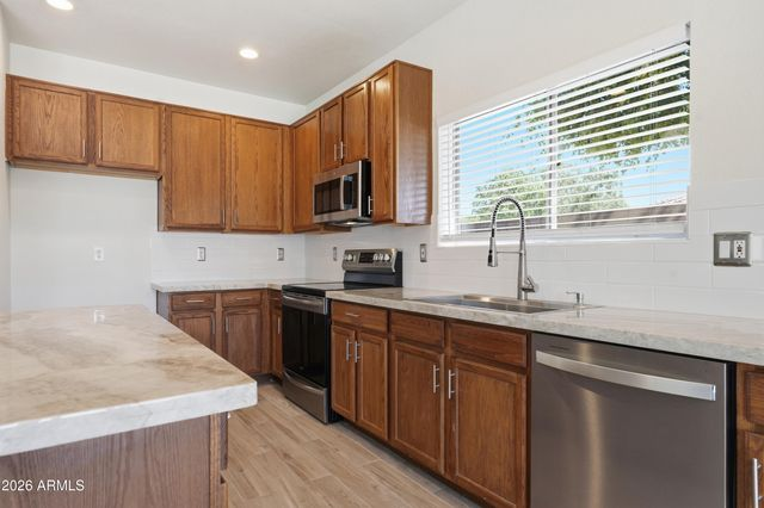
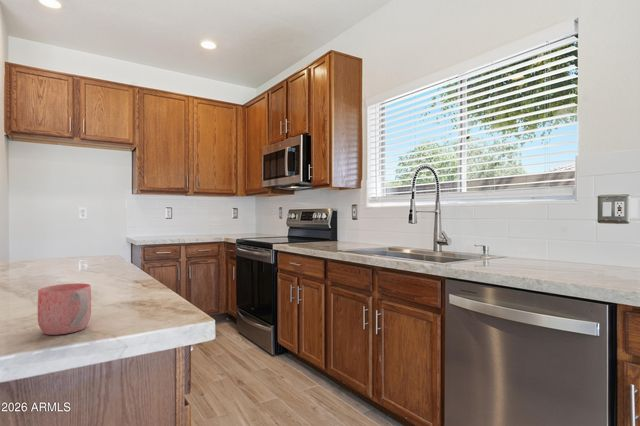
+ mug (69, 309)
